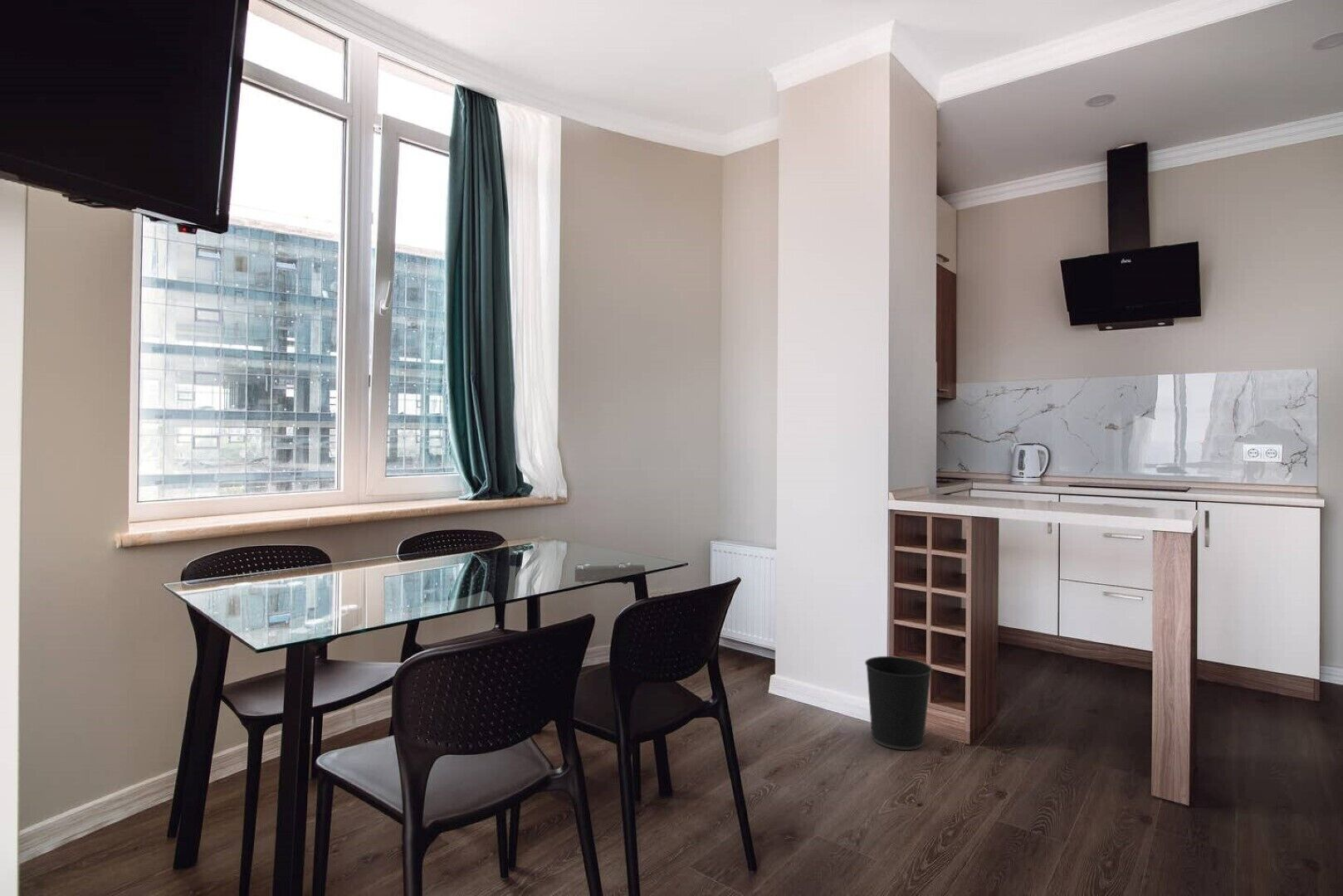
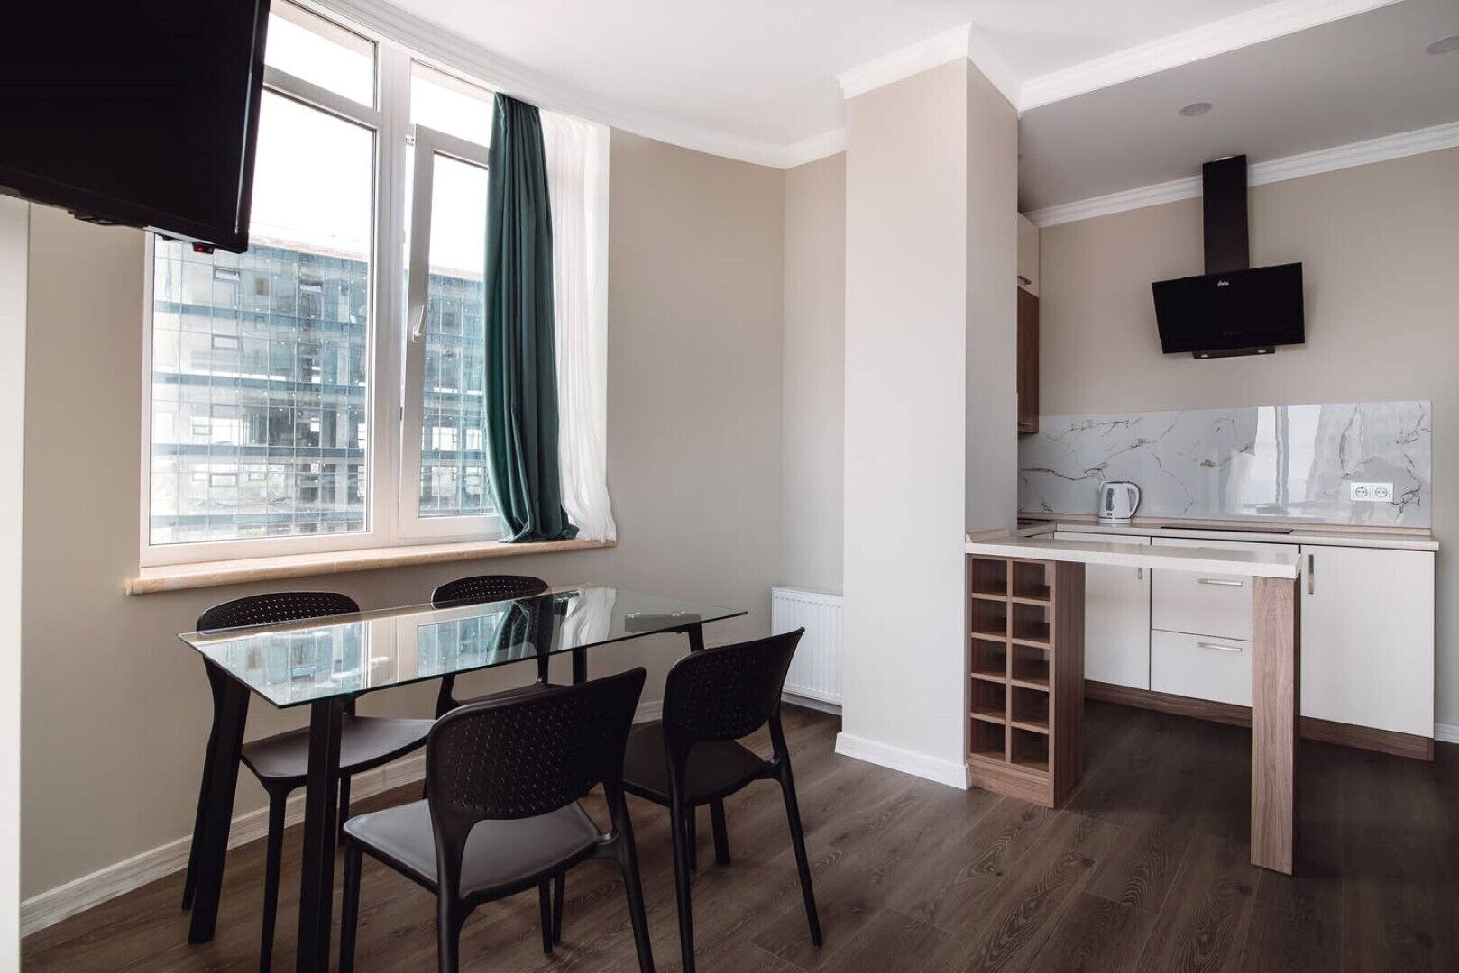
- wastebasket (897, 702)
